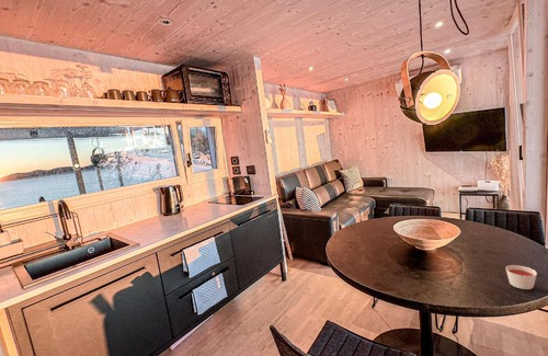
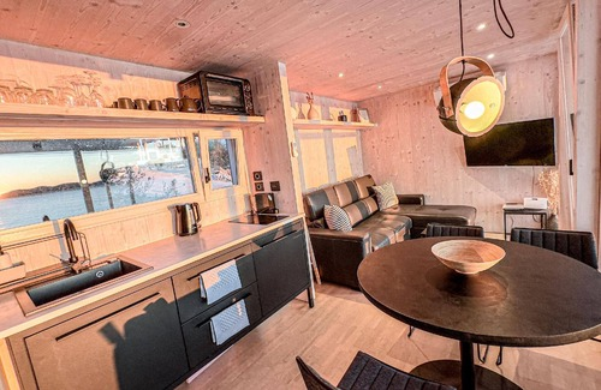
- candle (521, 277)
